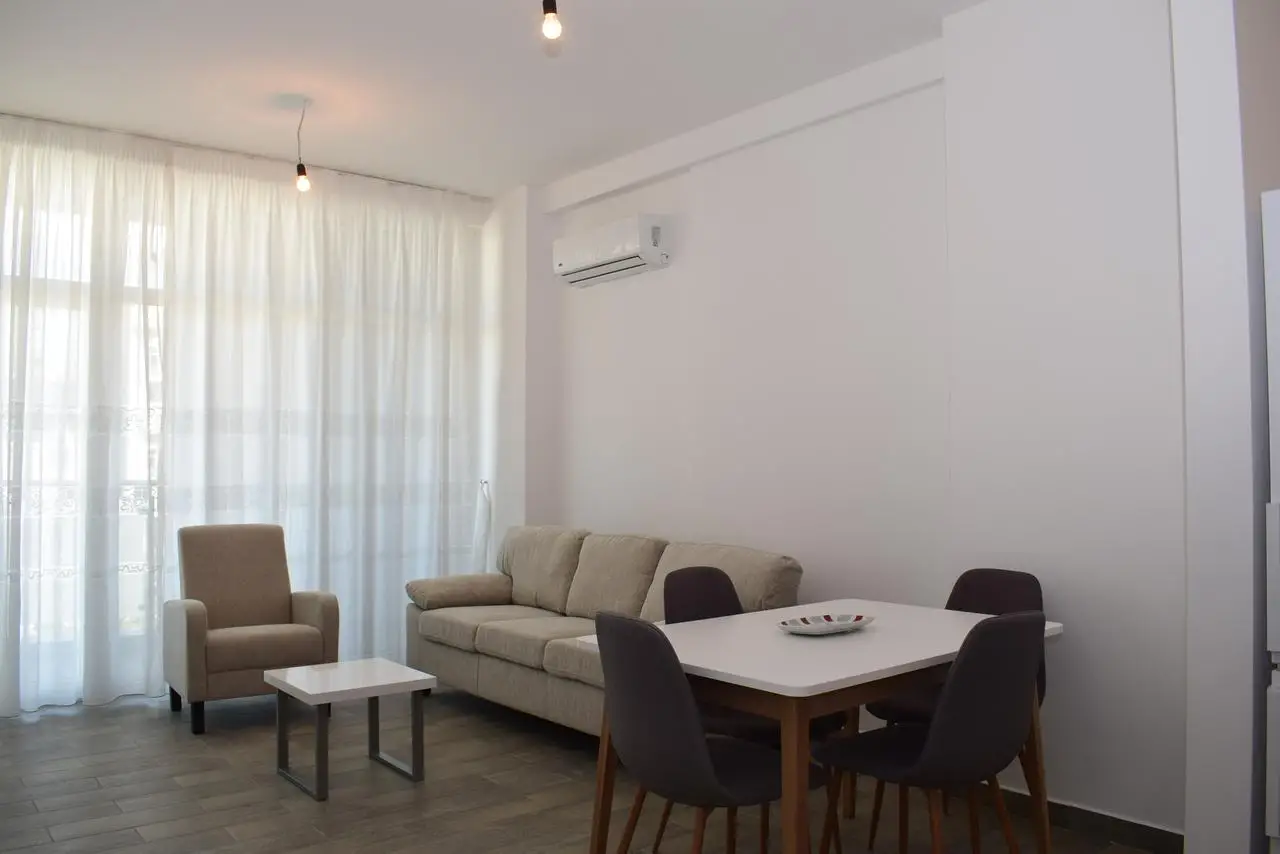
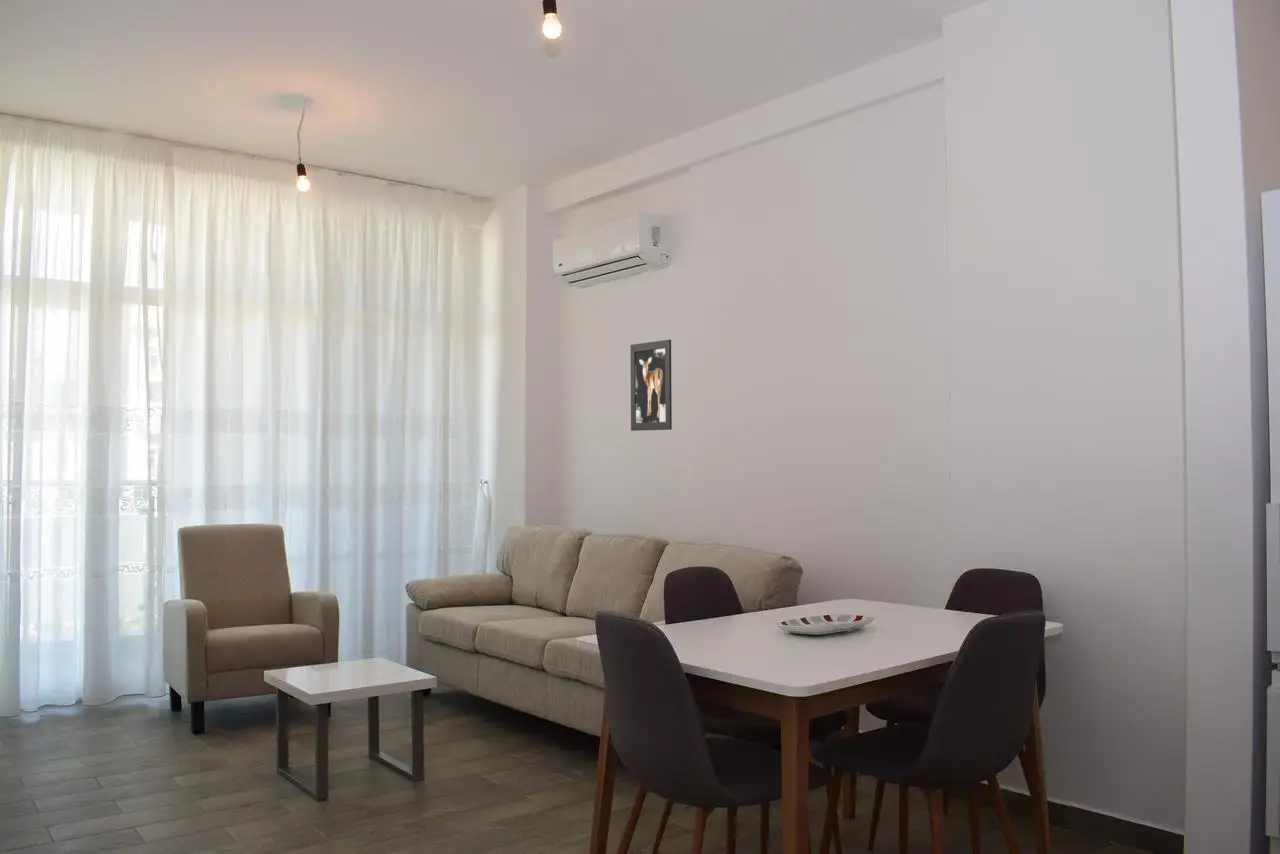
+ wall art (650, 386)
